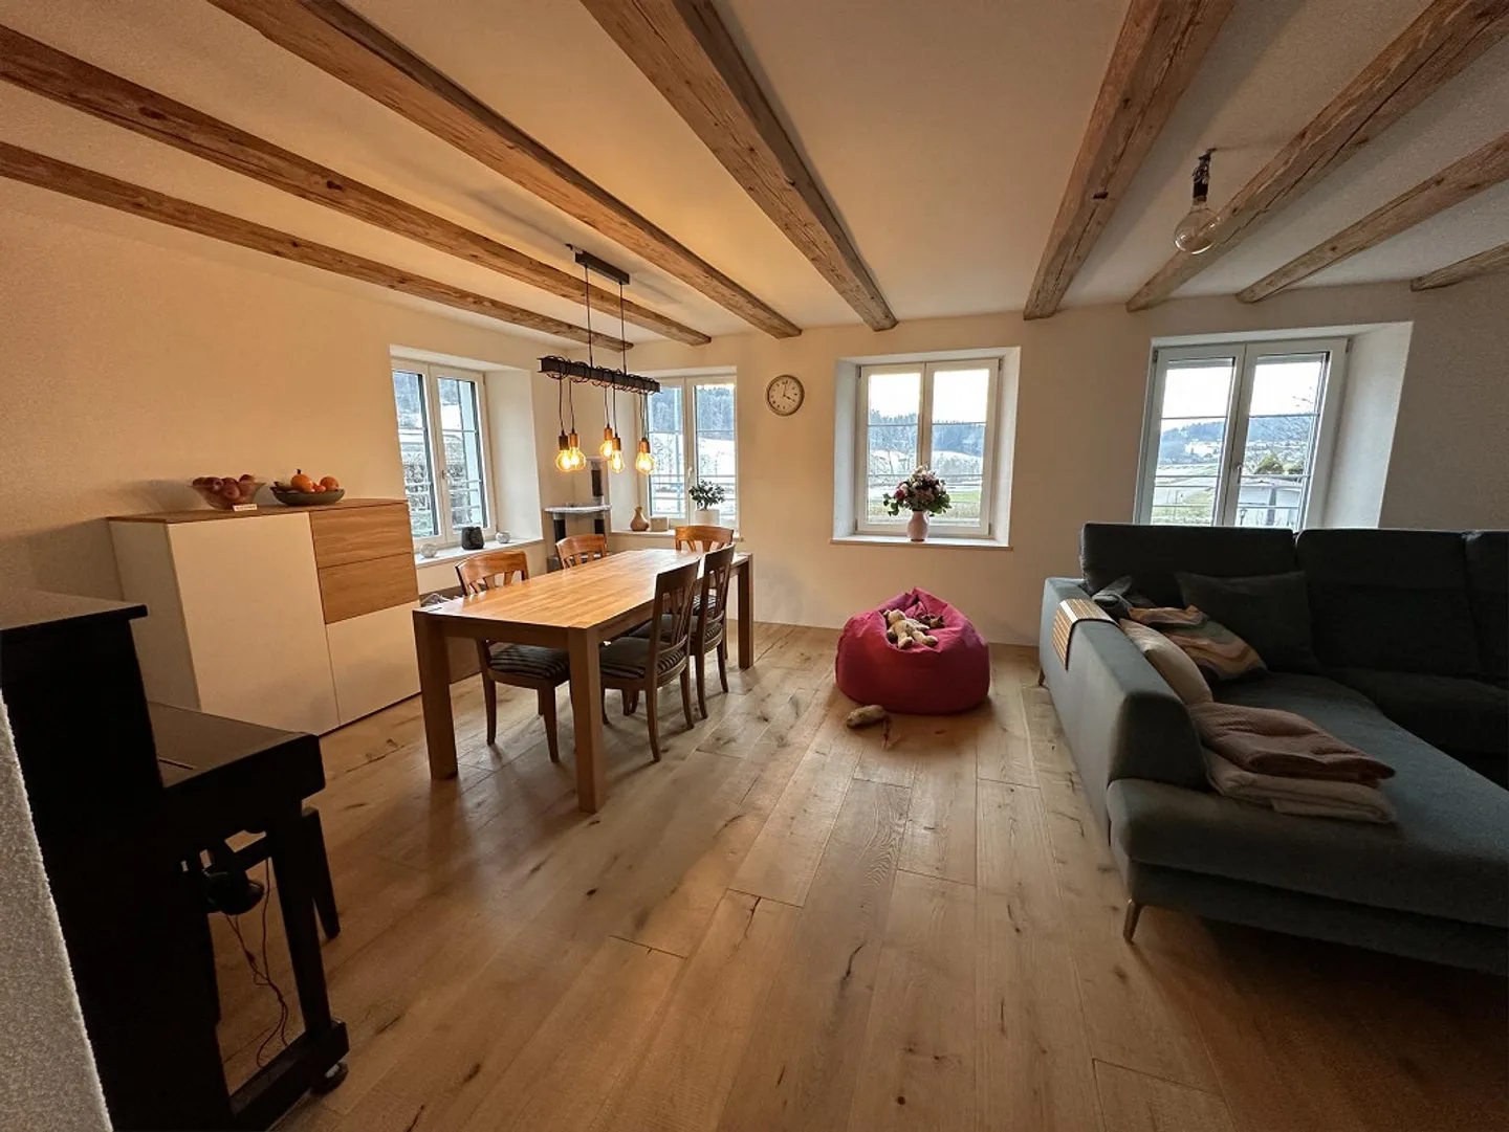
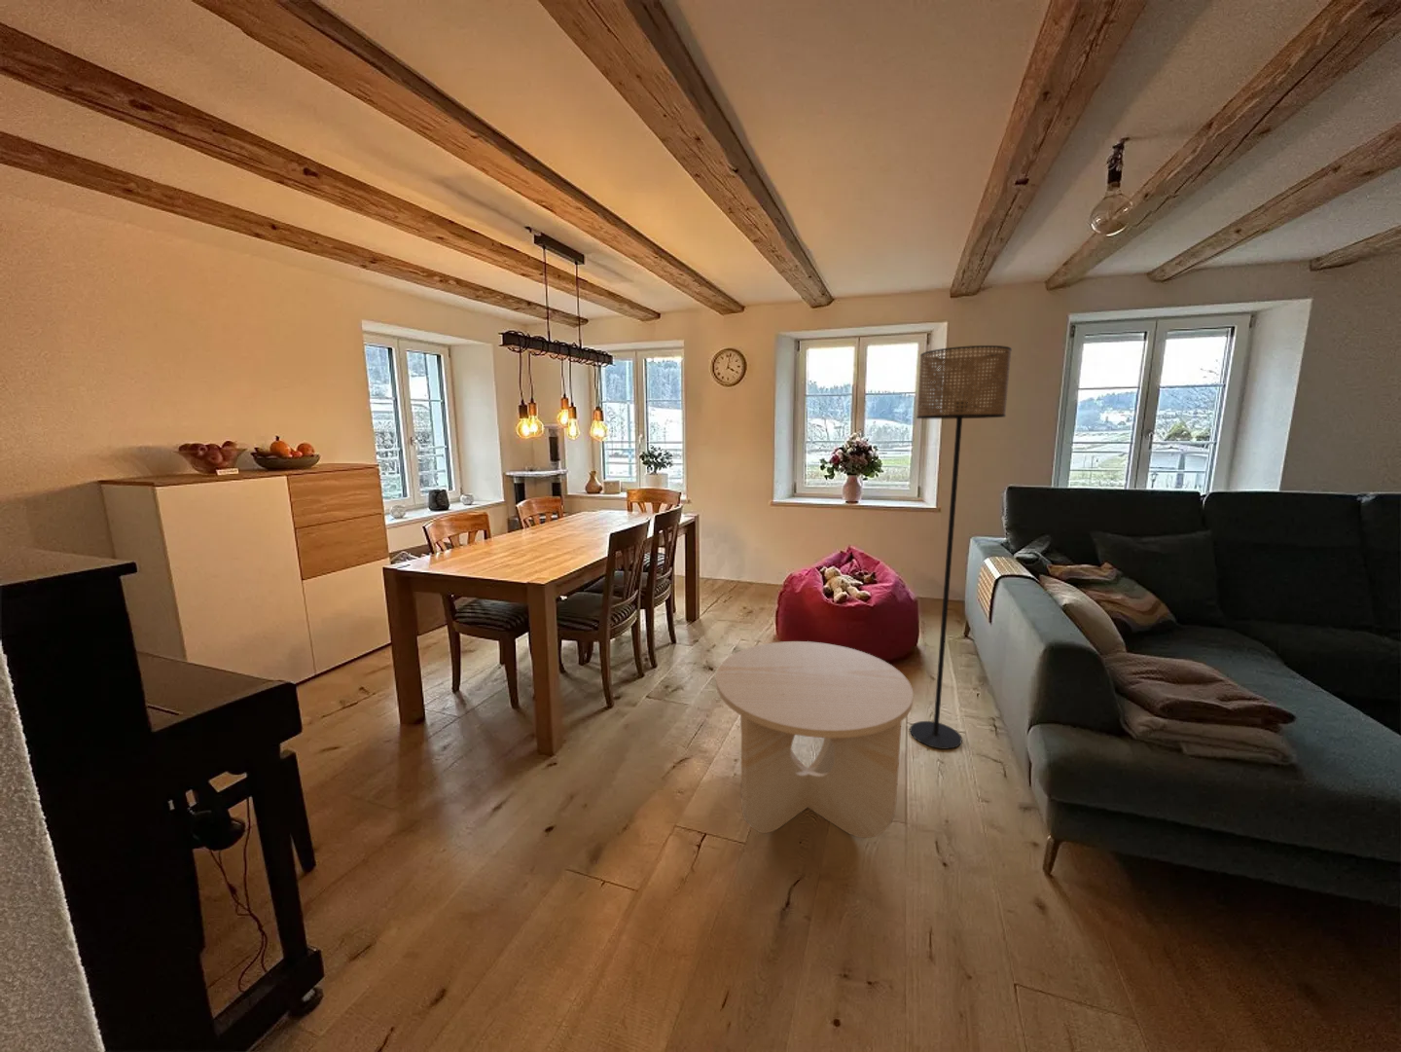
+ side table (809, 736)
+ floor lamp (949, 556)
